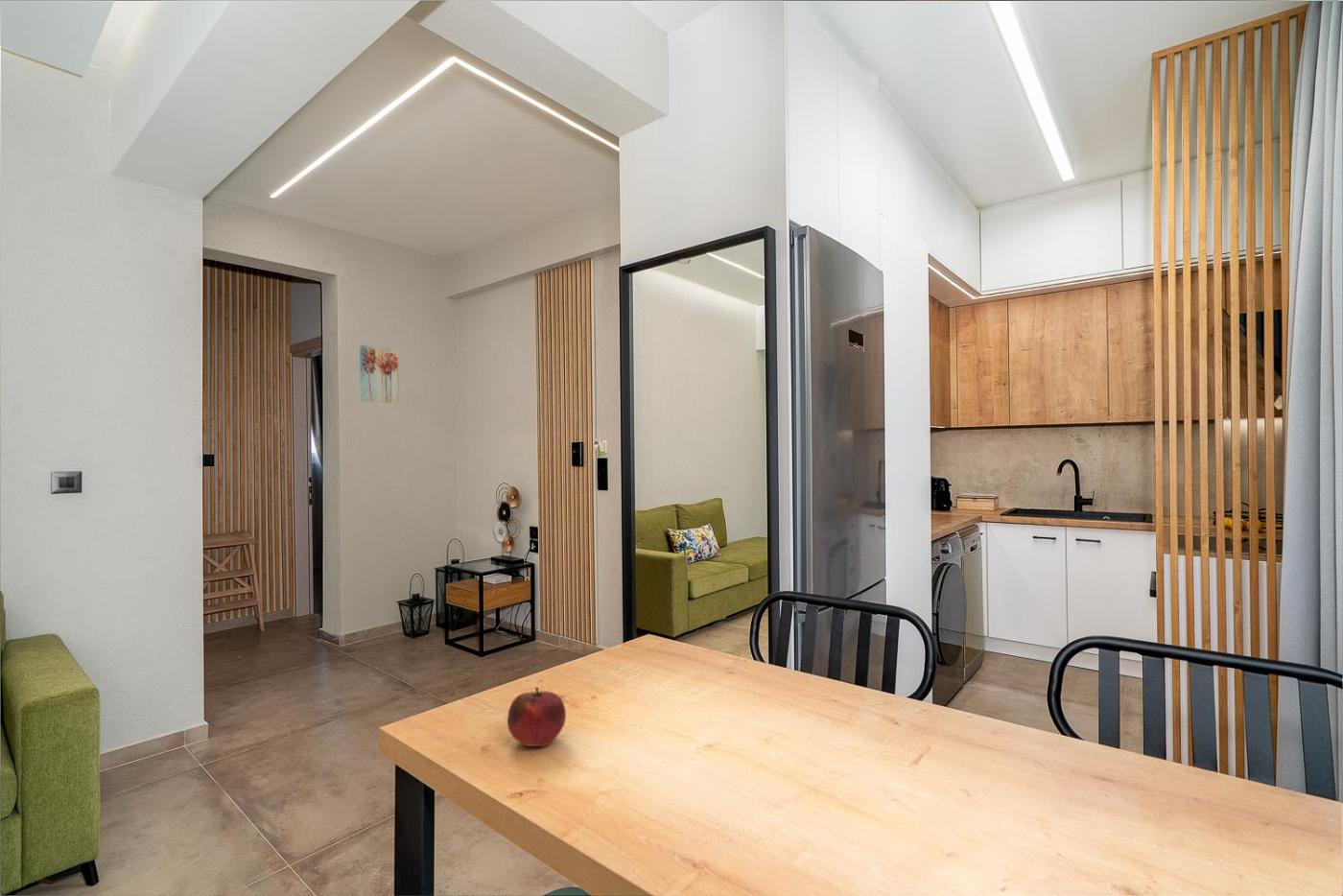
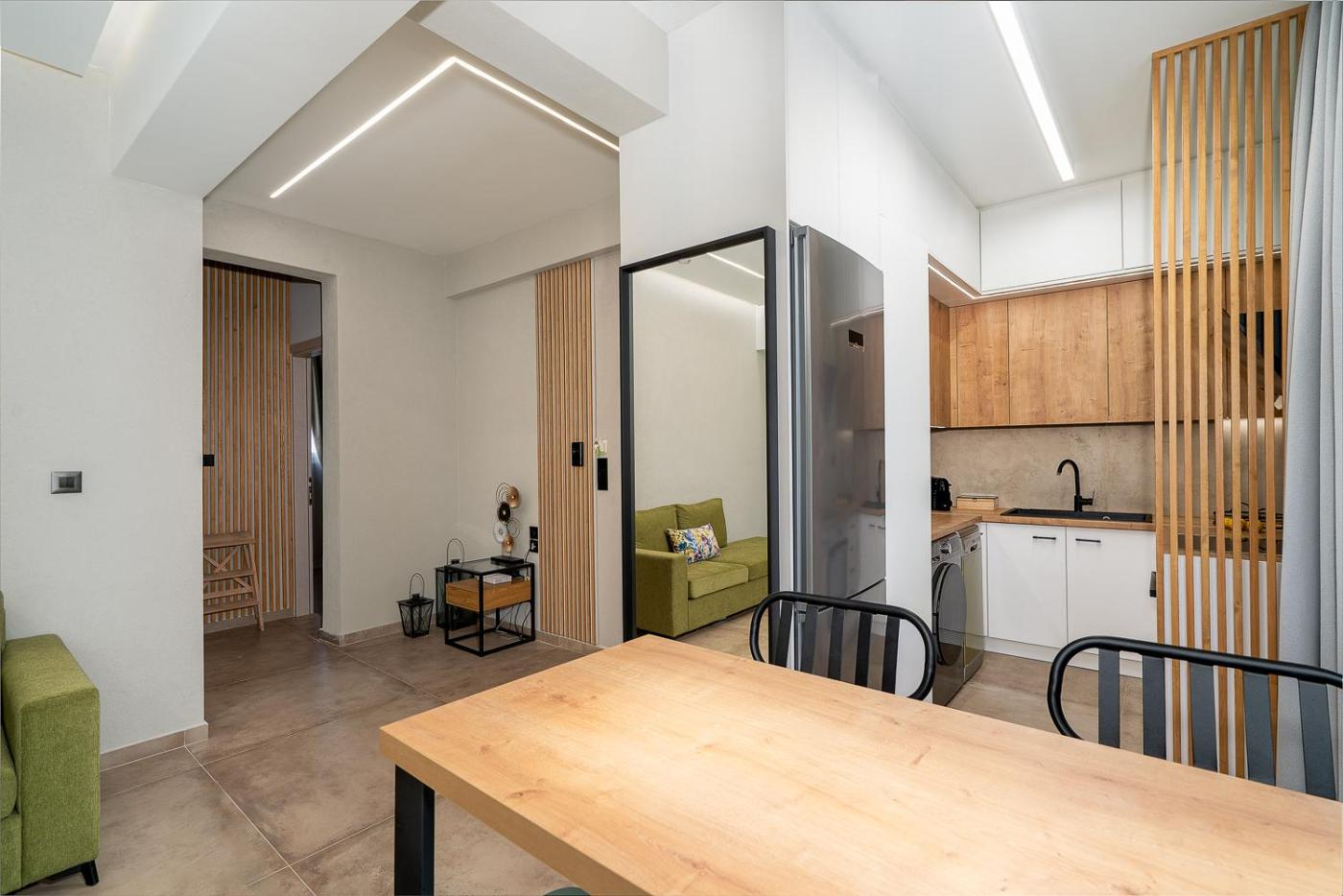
- fruit (536, 716)
- wall art (379, 374)
